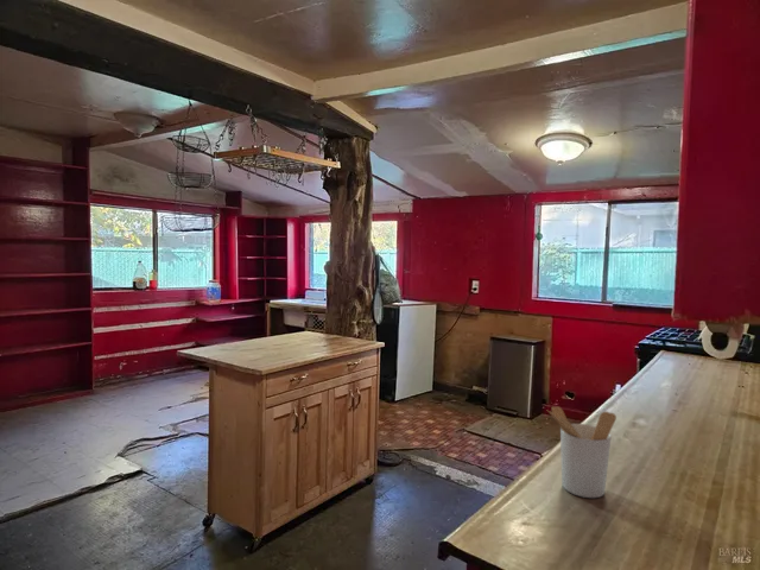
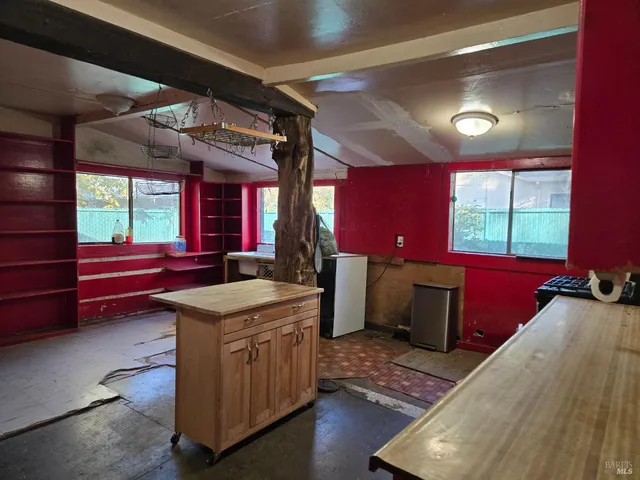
- utensil holder (576, 448)
